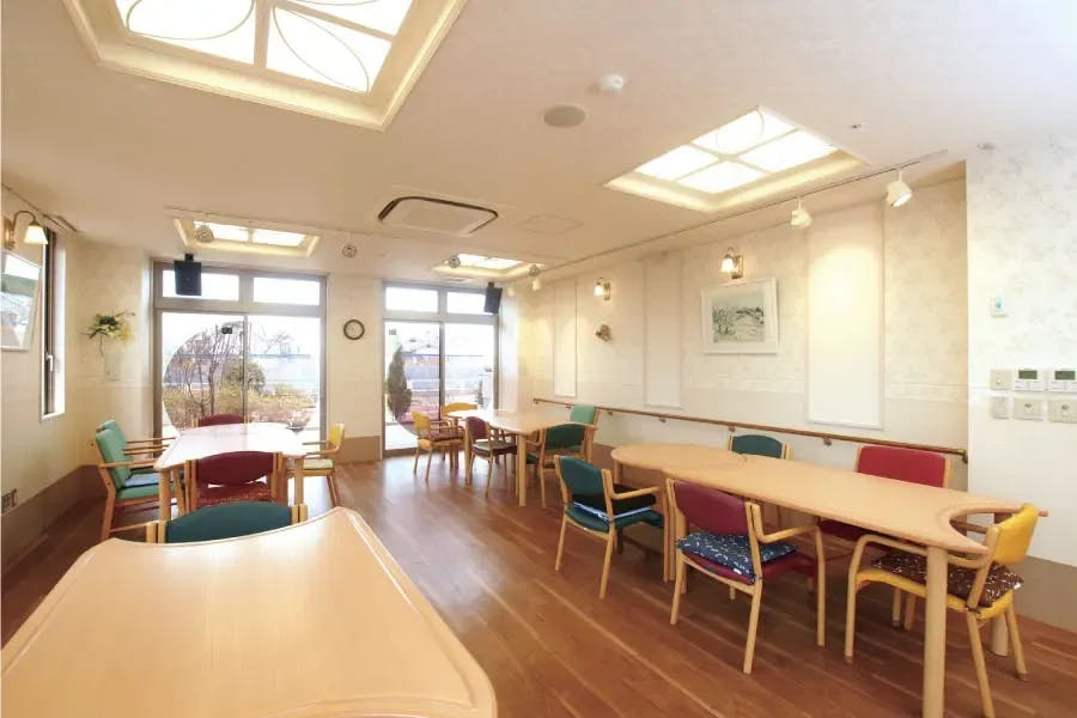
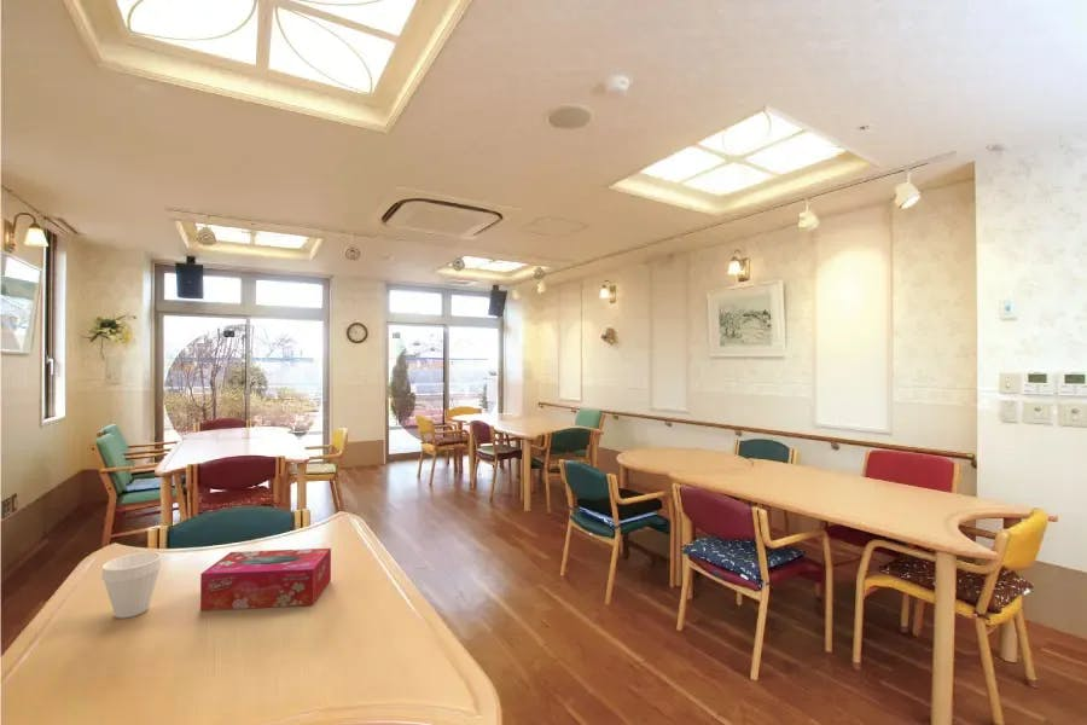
+ tissue box (269, 576)
+ cup (132, 585)
